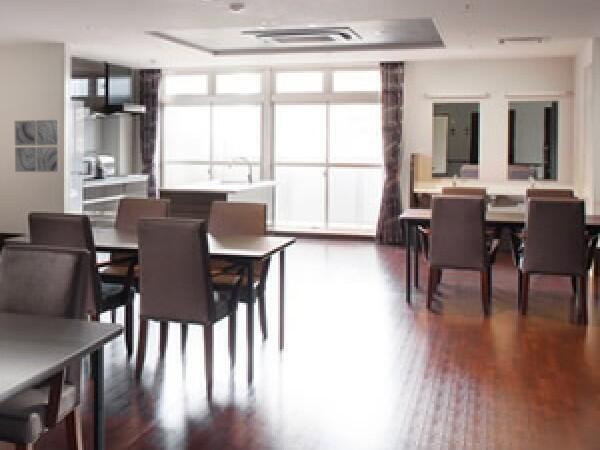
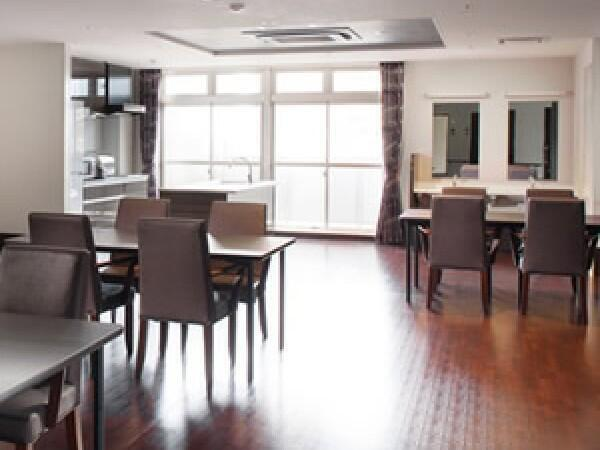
- wall art (36, 145)
